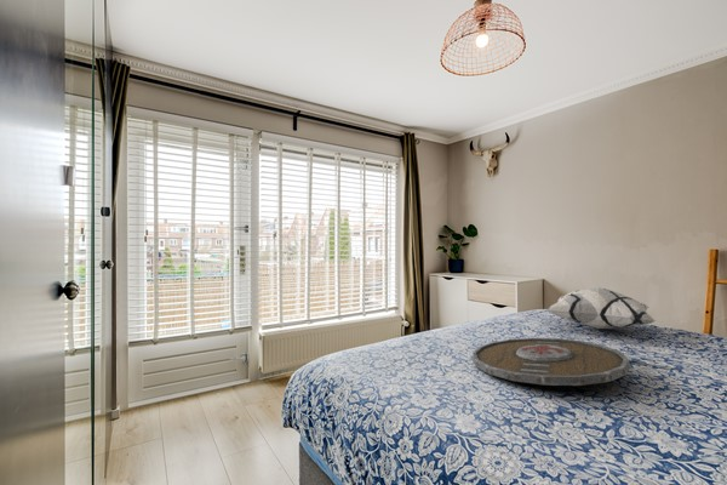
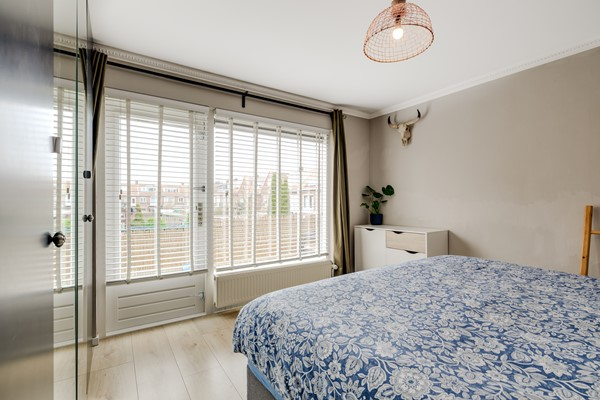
- serving tray (544, 356)
- decorative pillow (599, 308)
